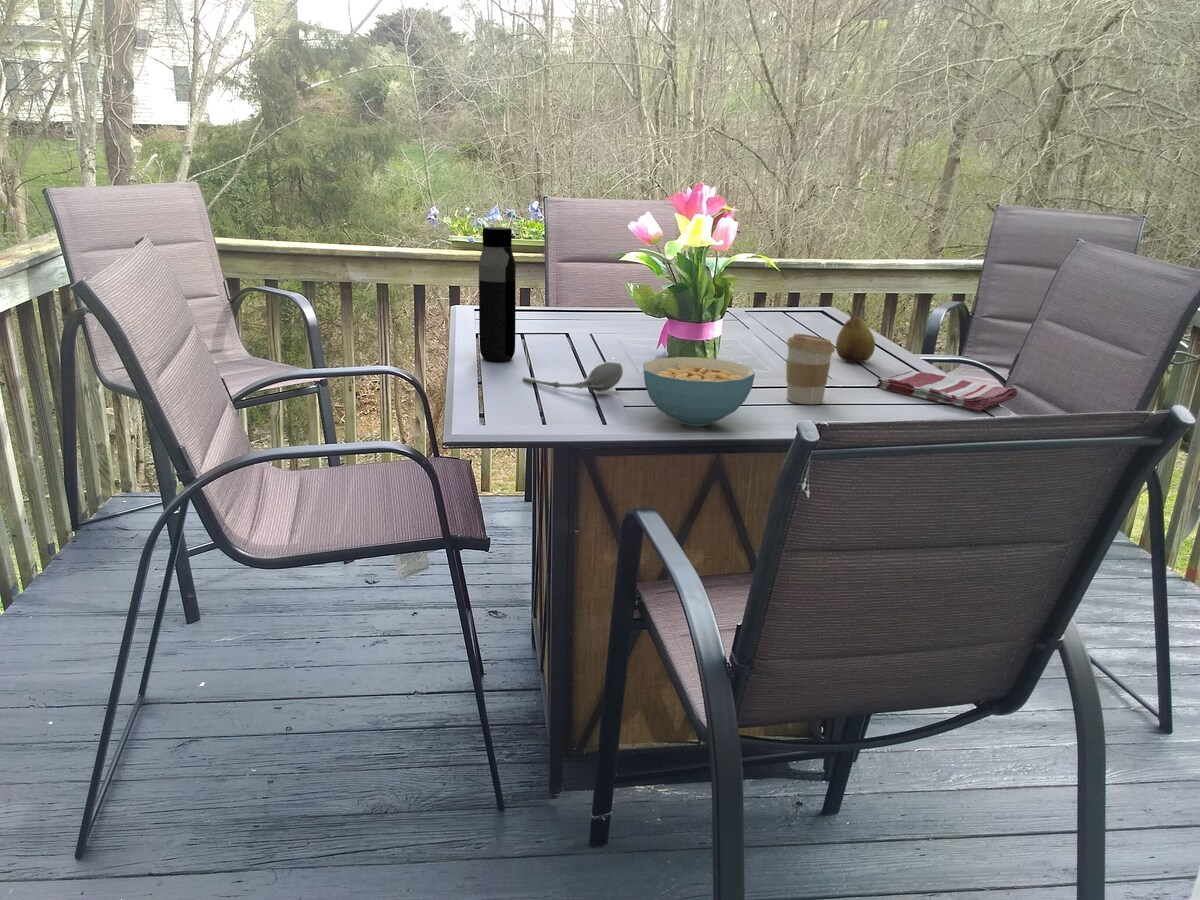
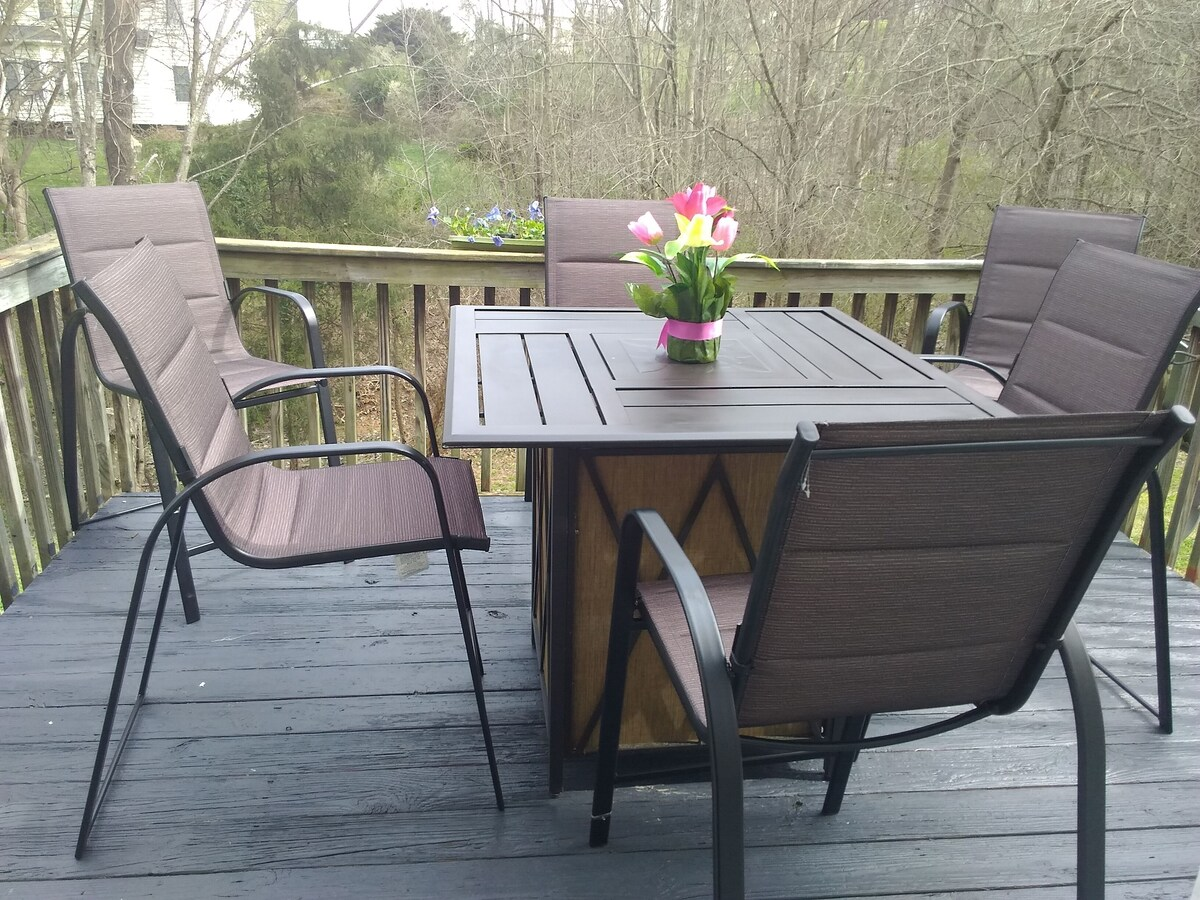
- dish towel (945, 387)
- spoon (574, 383)
- cereal bowl (696, 395)
- coffee cup (808, 367)
- water bottle (497, 294)
- fruit (856, 335)
